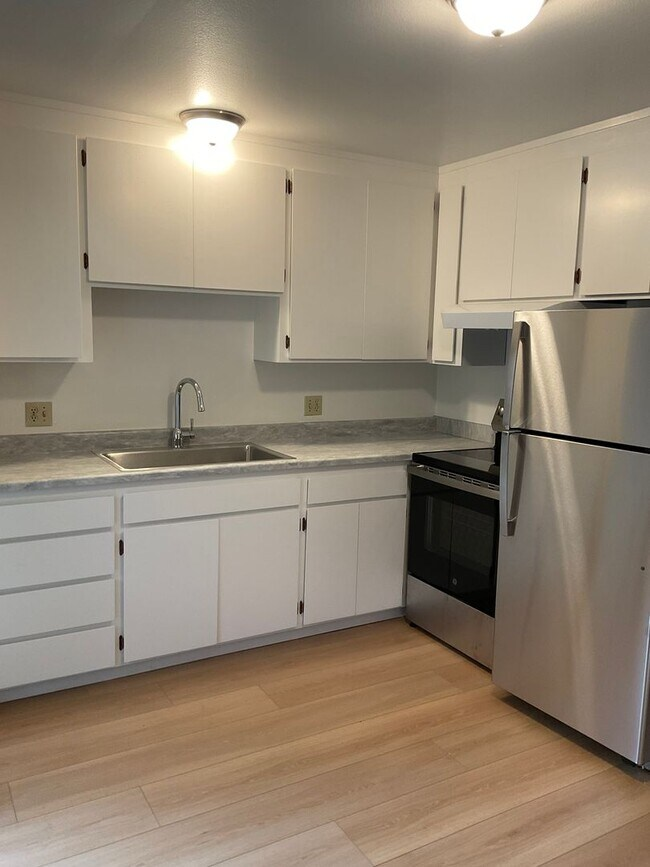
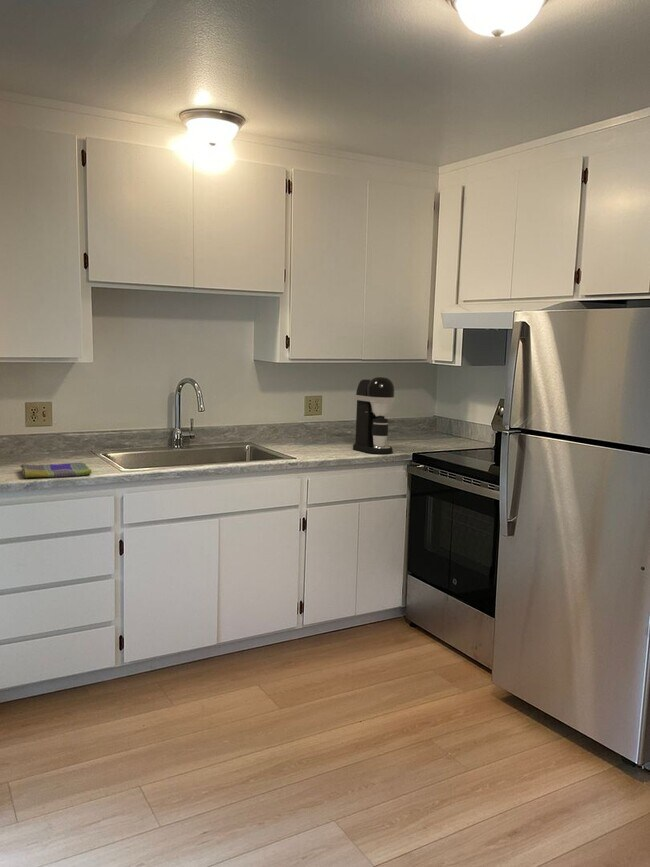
+ dish towel (55, 469)
+ coffee maker (374, 413)
